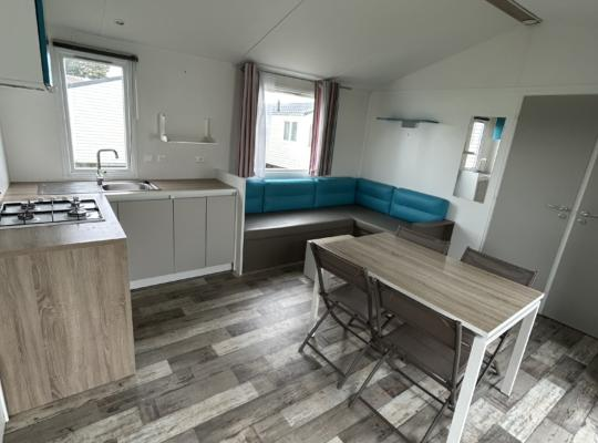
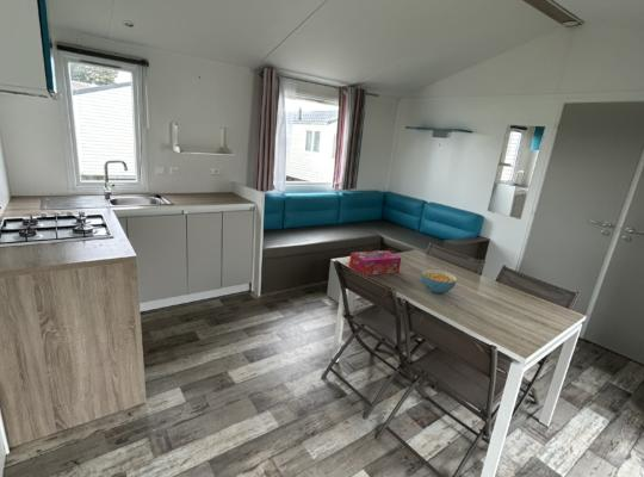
+ cereal bowl (436, 283)
+ tissue box (374, 262)
